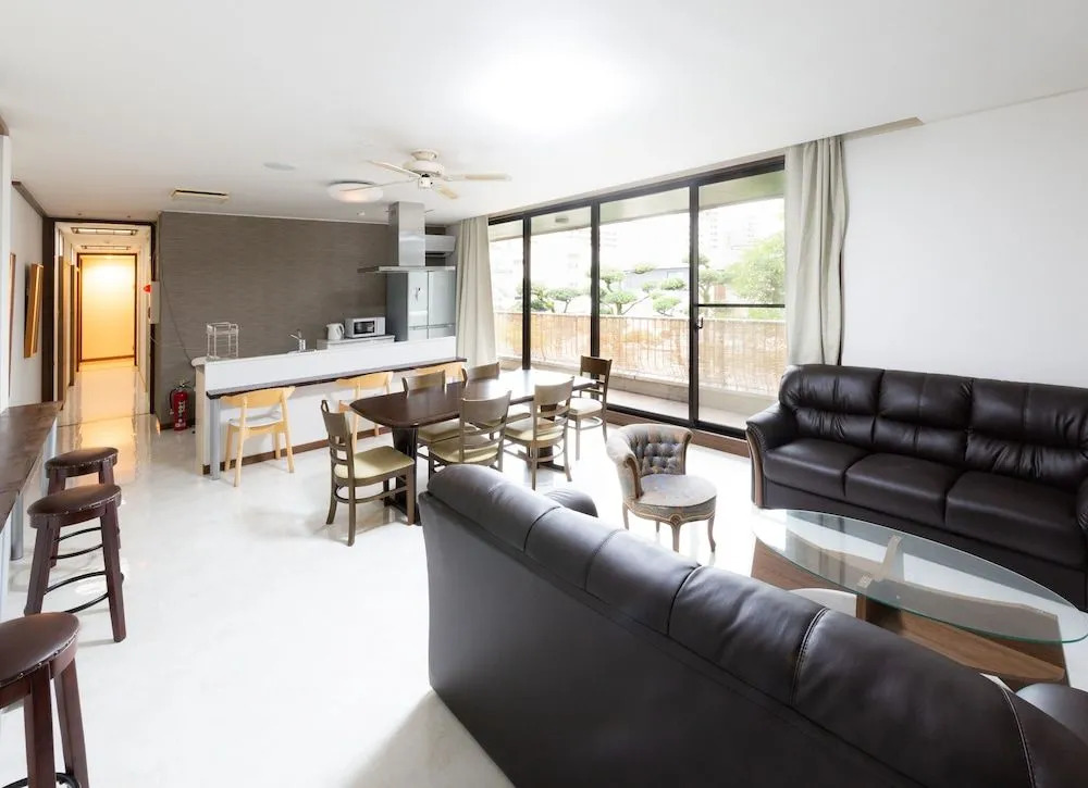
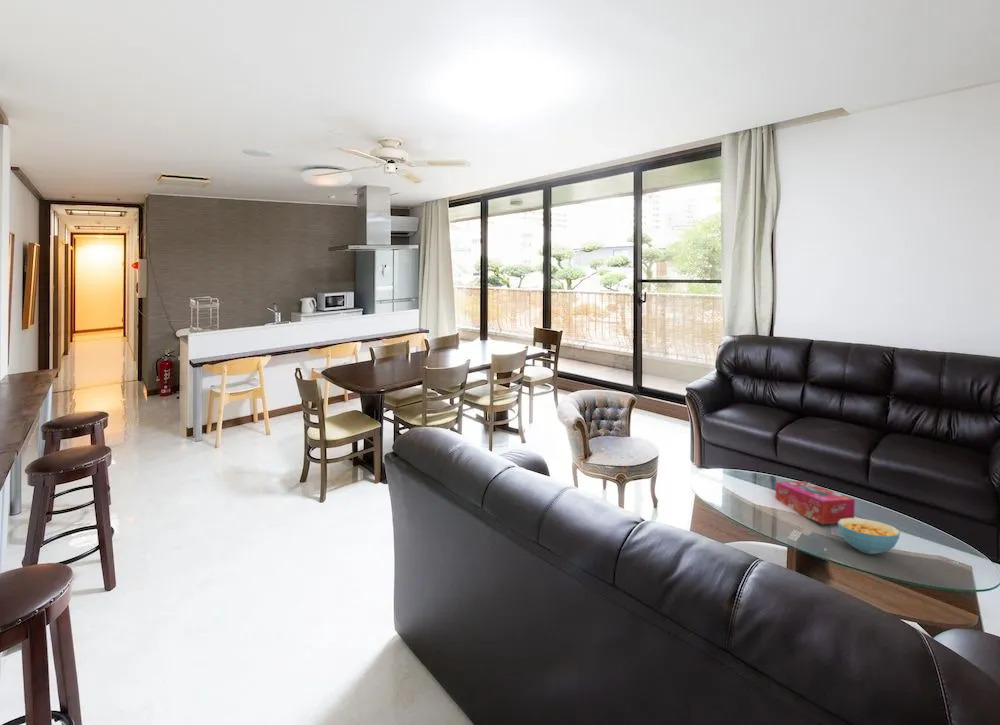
+ tissue box (812, 501)
+ cereal bowl (867, 538)
